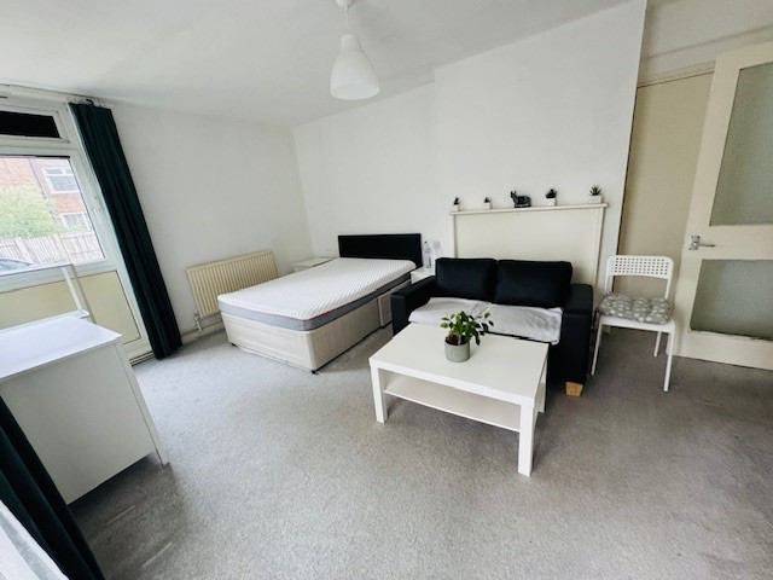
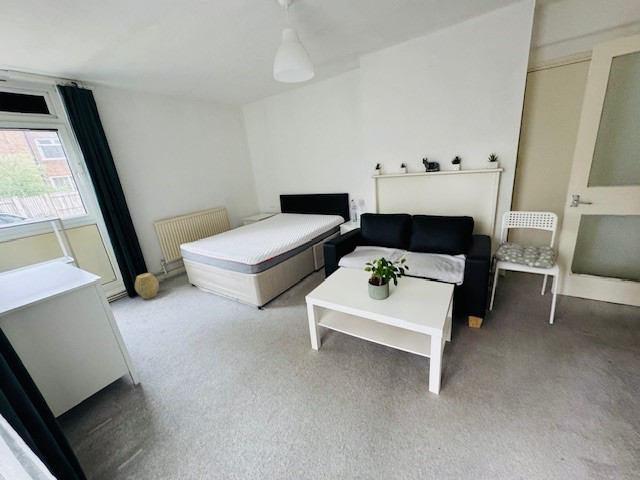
+ woven basket (147, 285)
